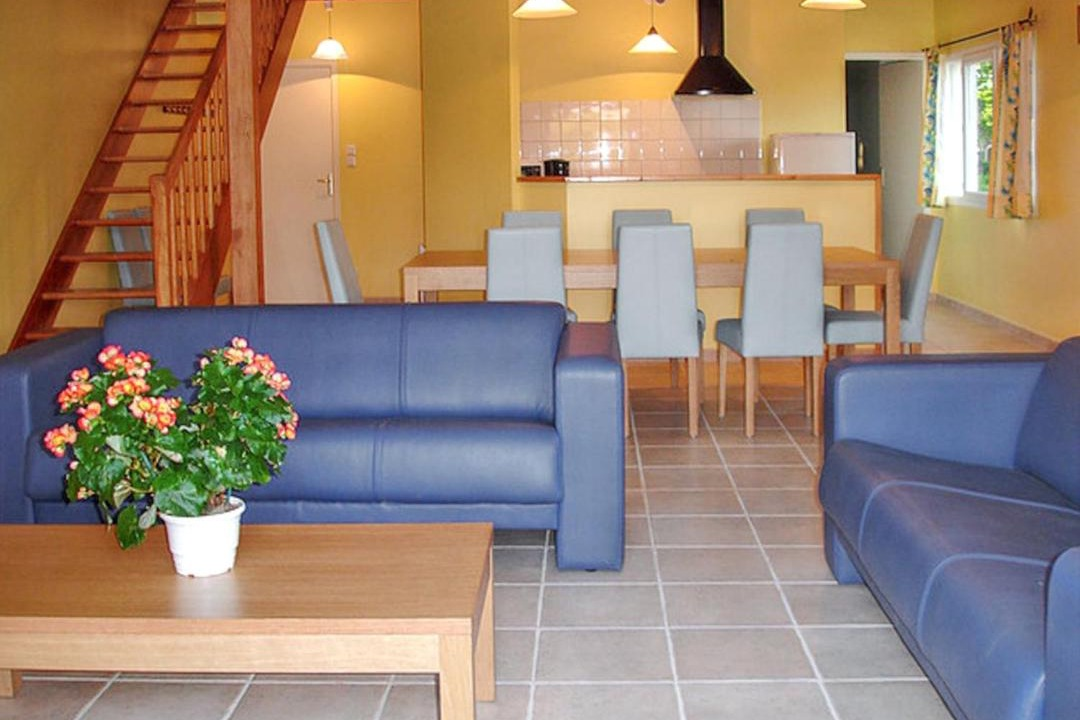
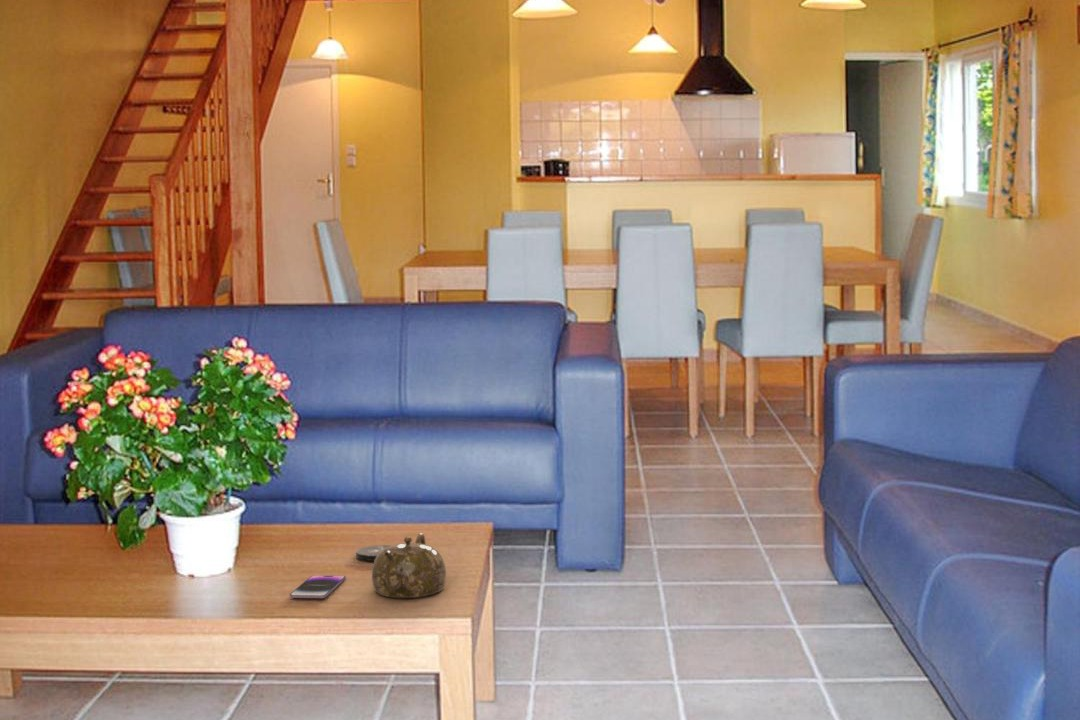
+ smartphone (318, 586)
+ coaster (379, 552)
+ teapot (406, 564)
